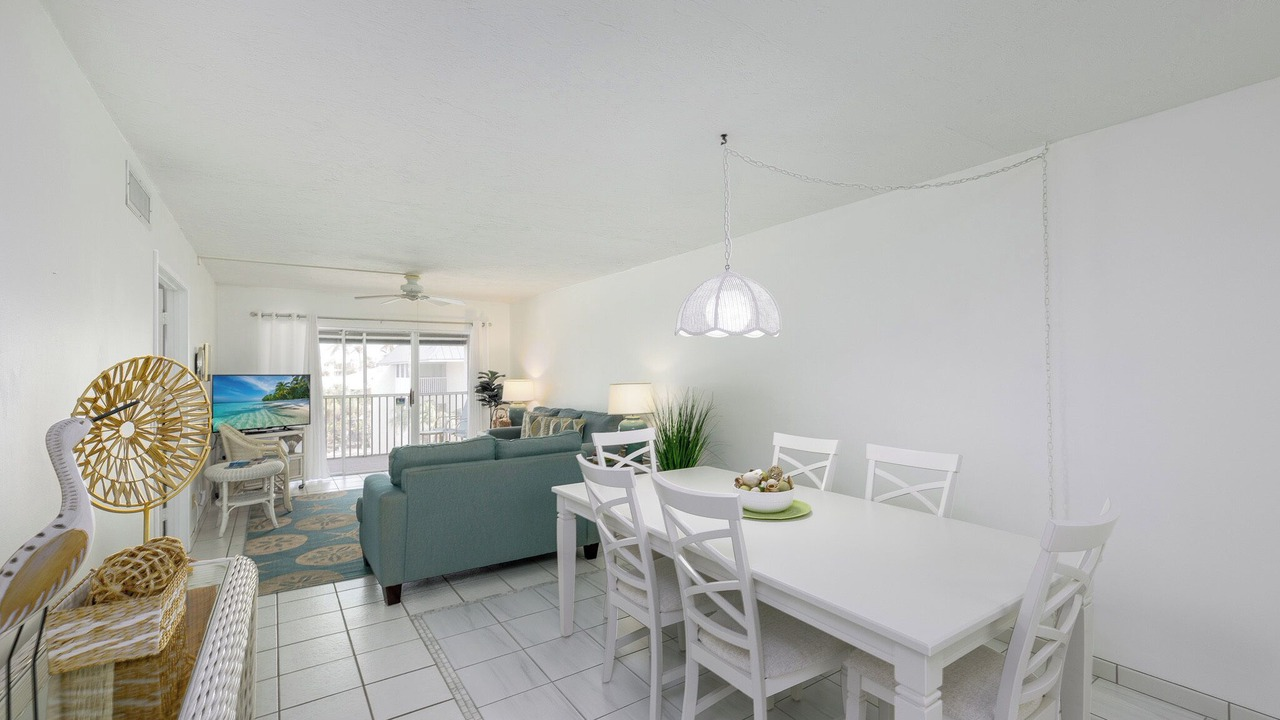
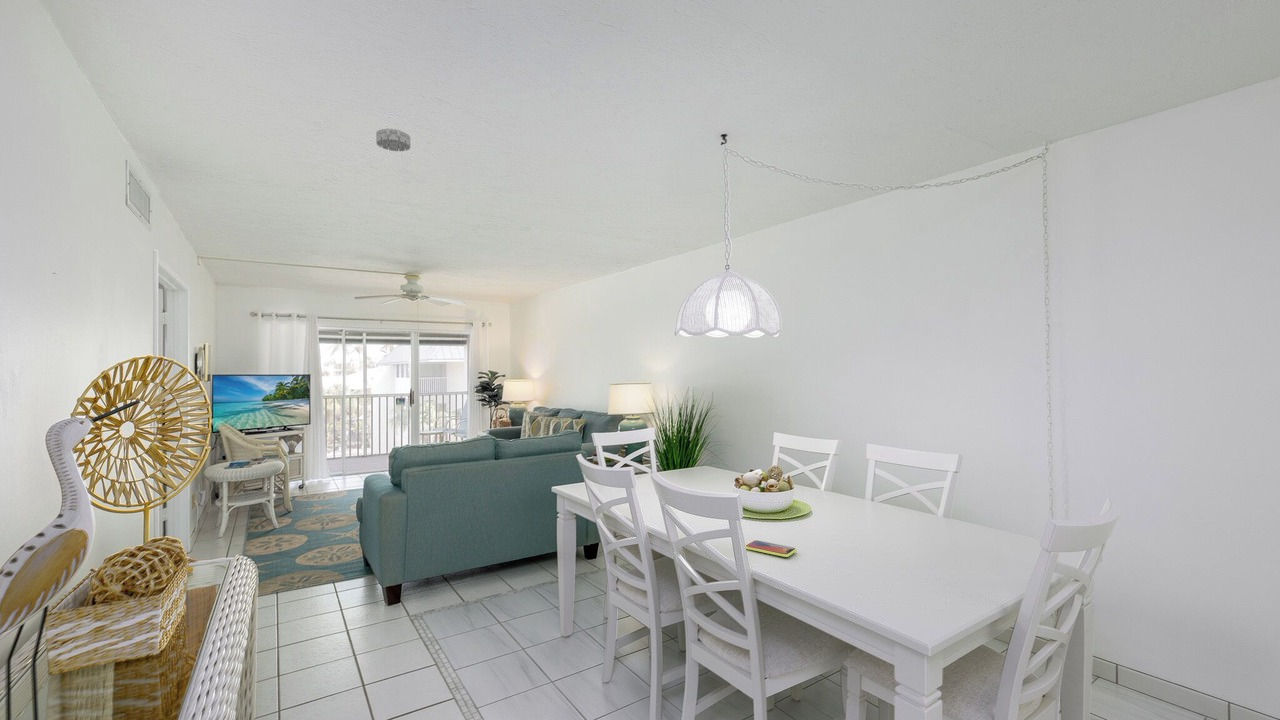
+ smartphone (770, 548)
+ smoke detector (393, 139)
